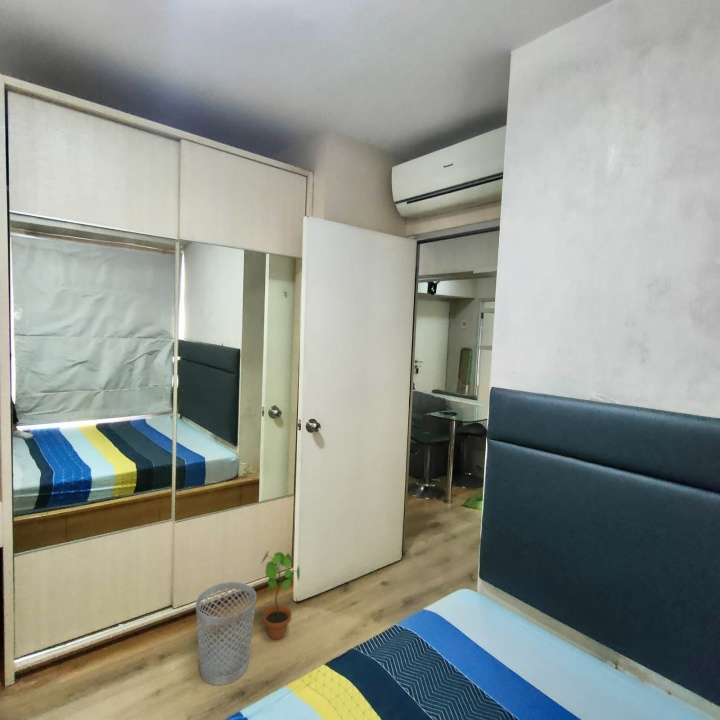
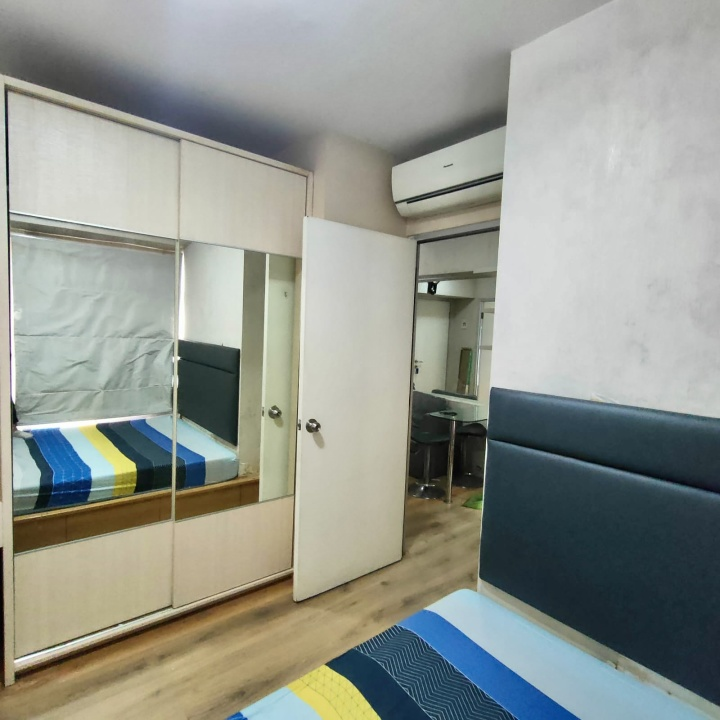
- potted plant (277, 593)
- wastebasket (225, 632)
